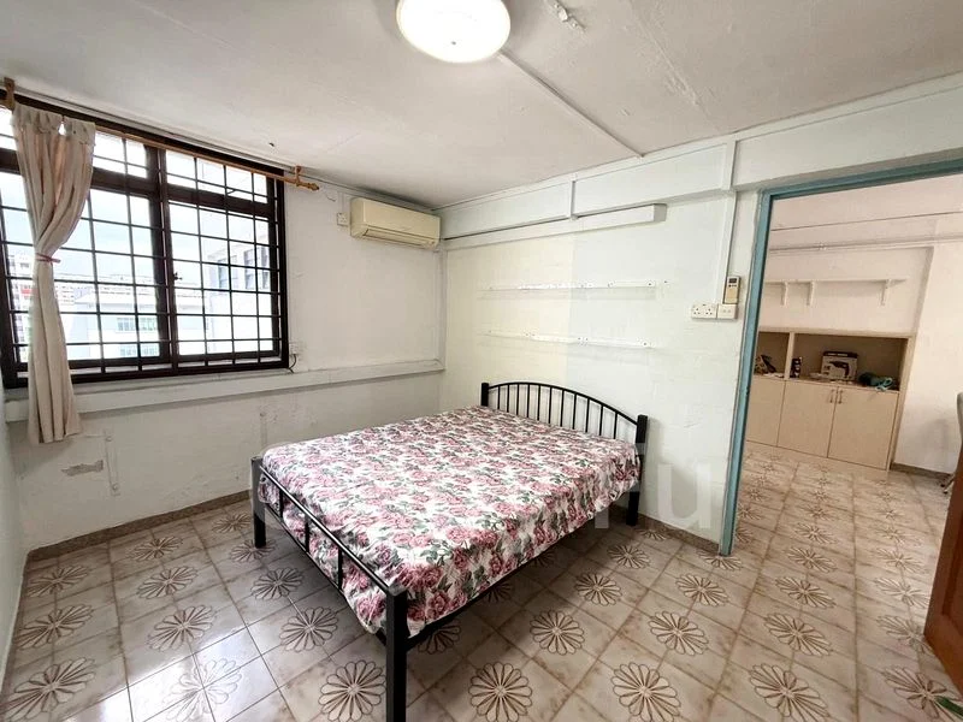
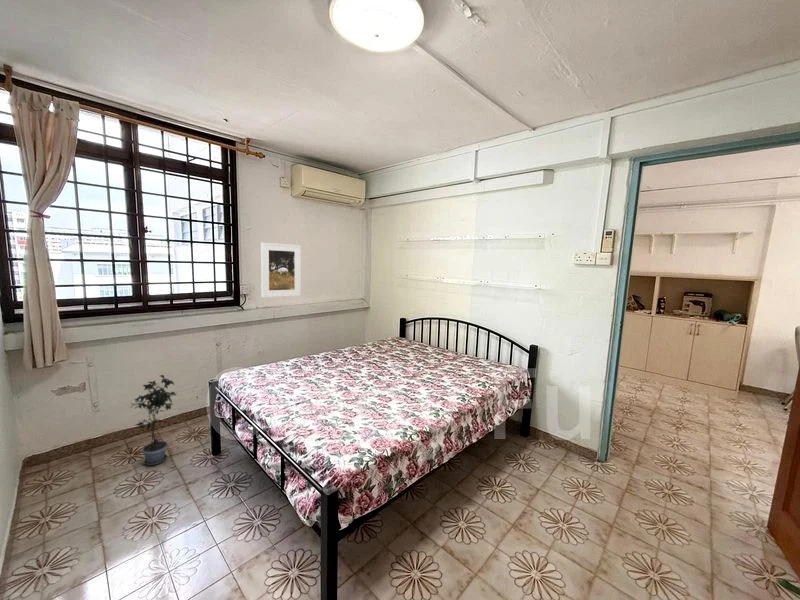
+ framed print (281, 270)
+ potted plant (155, 420)
